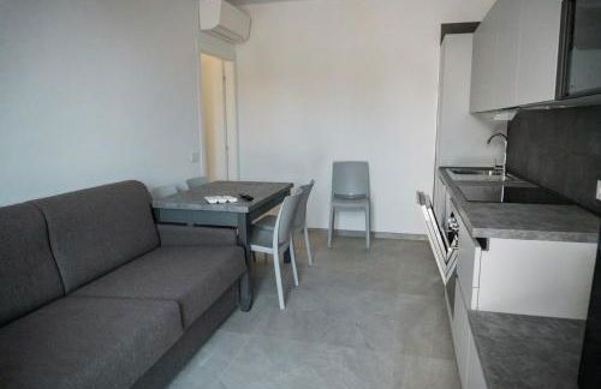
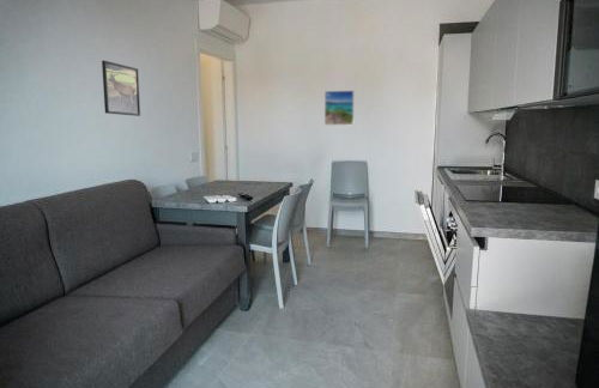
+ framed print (122, 90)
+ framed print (339, 108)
